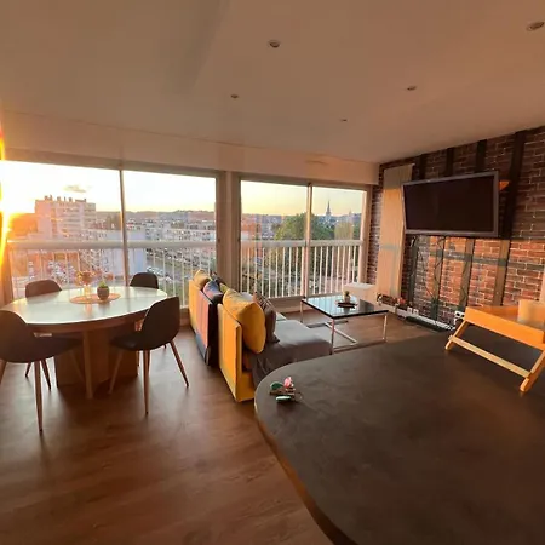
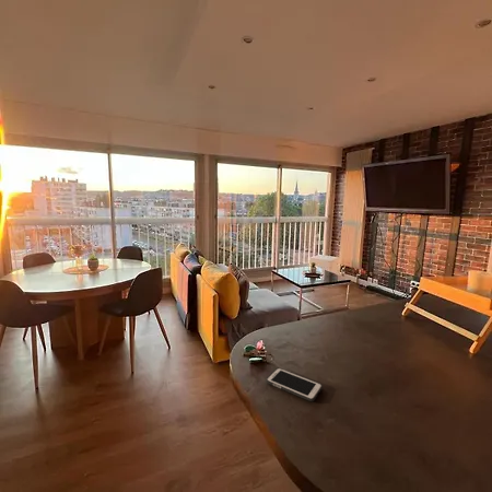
+ cell phone (293, 383)
